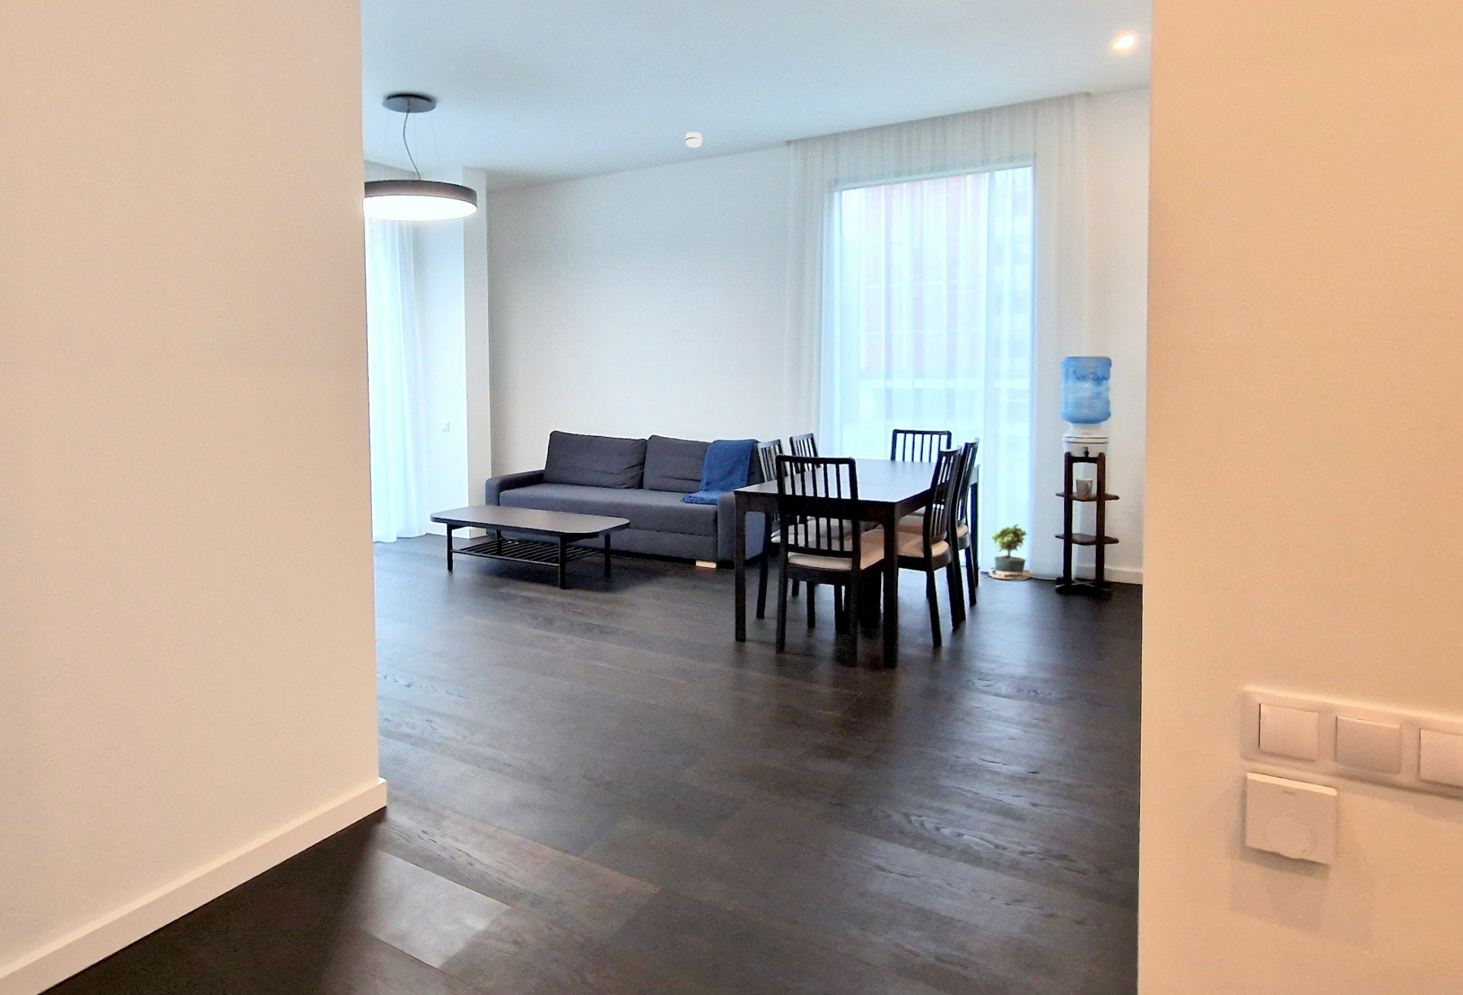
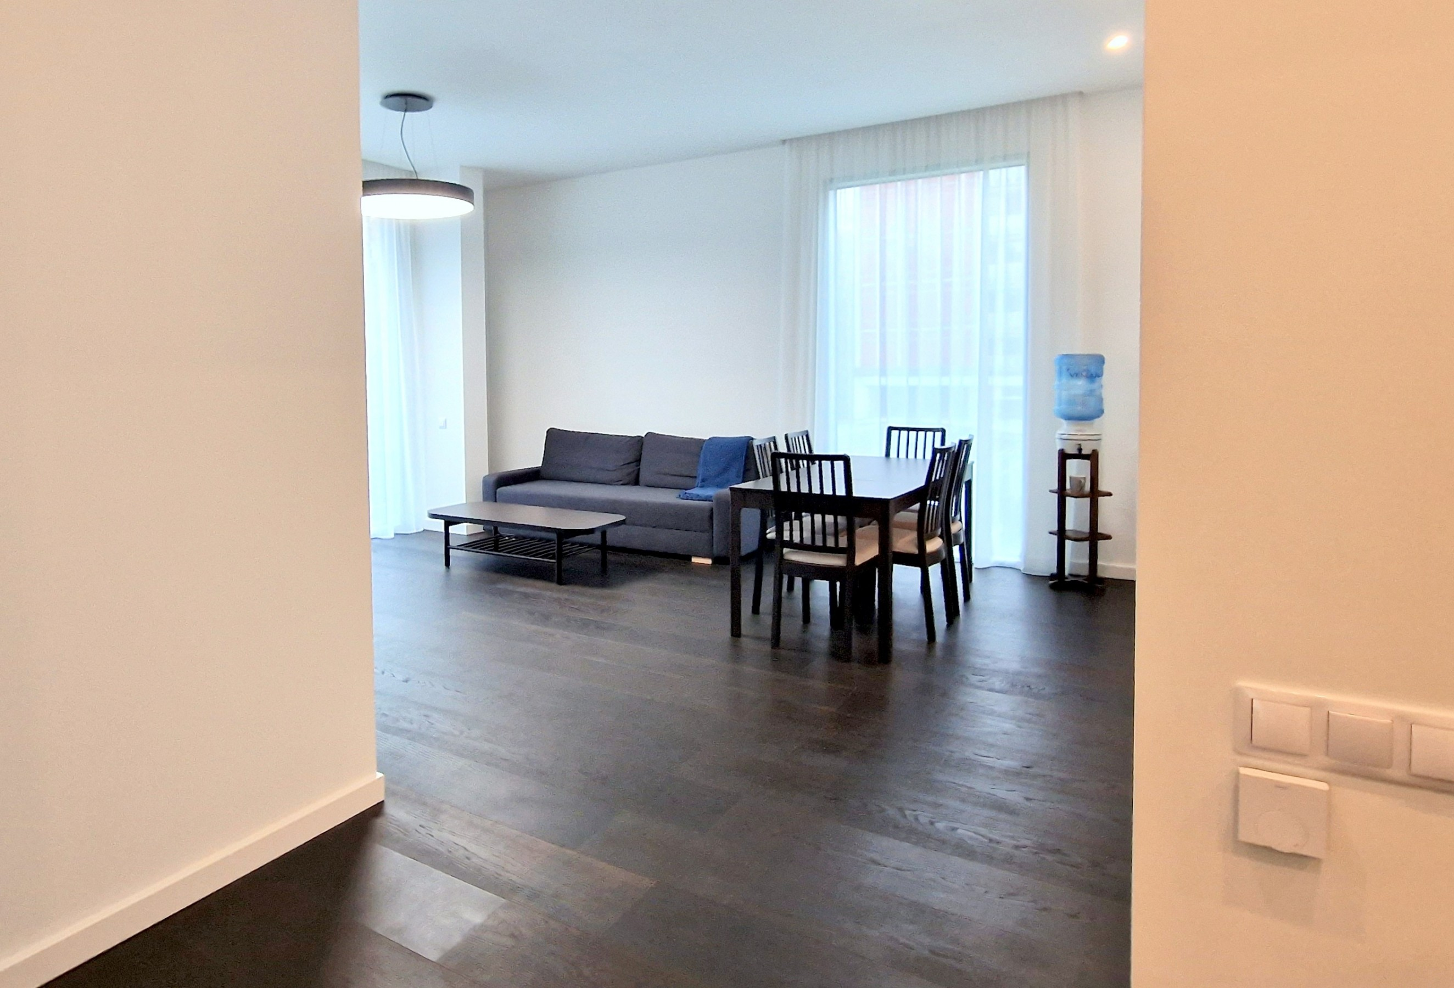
- potted plant (1008, 550)
- smoke detector (694, 140)
